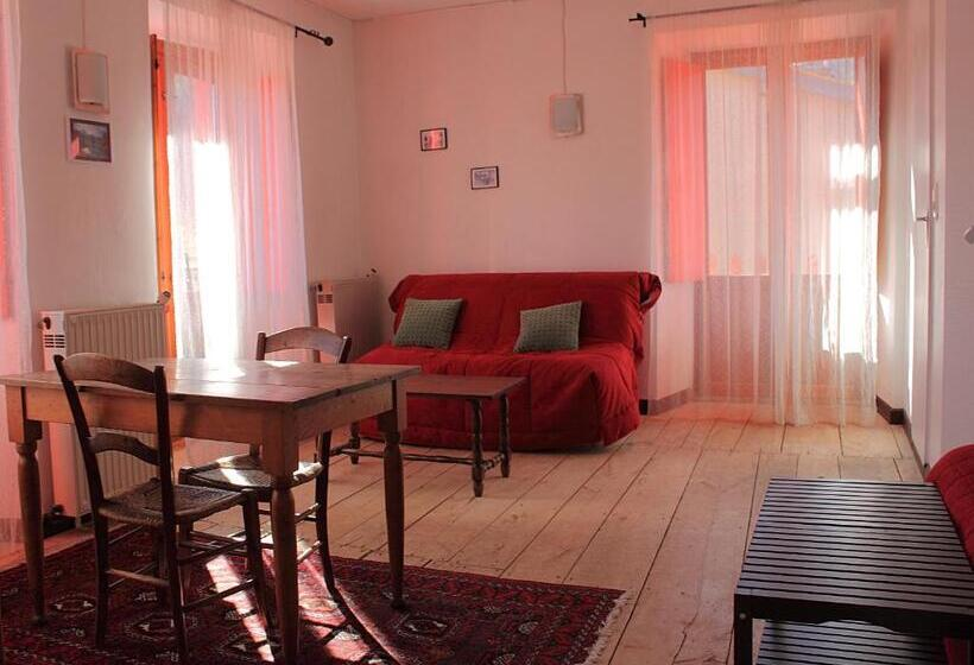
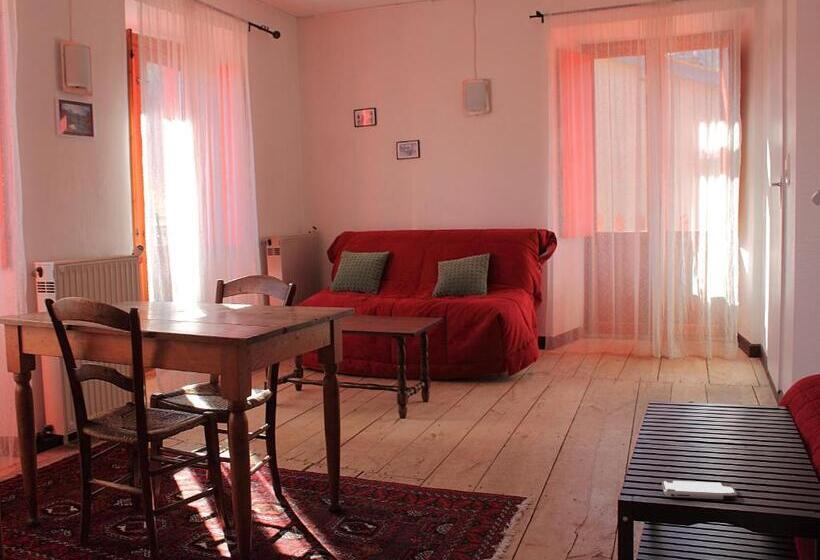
+ smartphone (698, 490)
